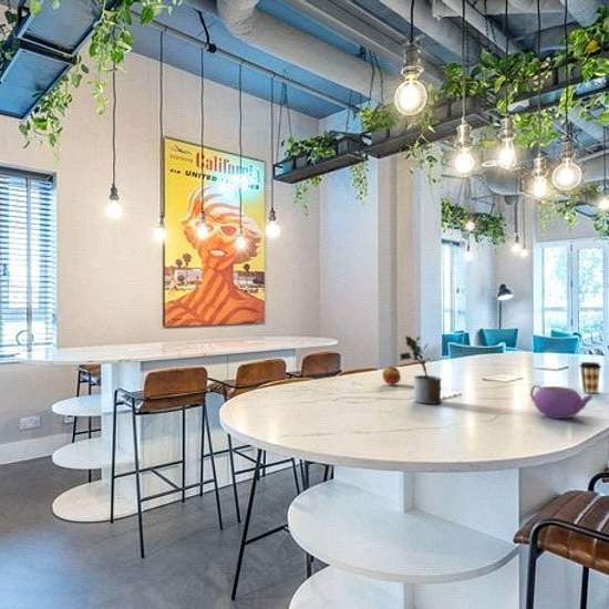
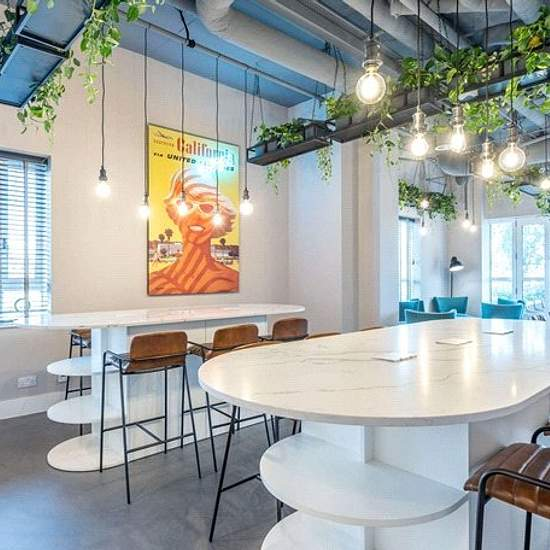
- coffee cup (590, 376)
- fruit (391, 375)
- potted plant (422, 365)
- teapot (559, 402)
